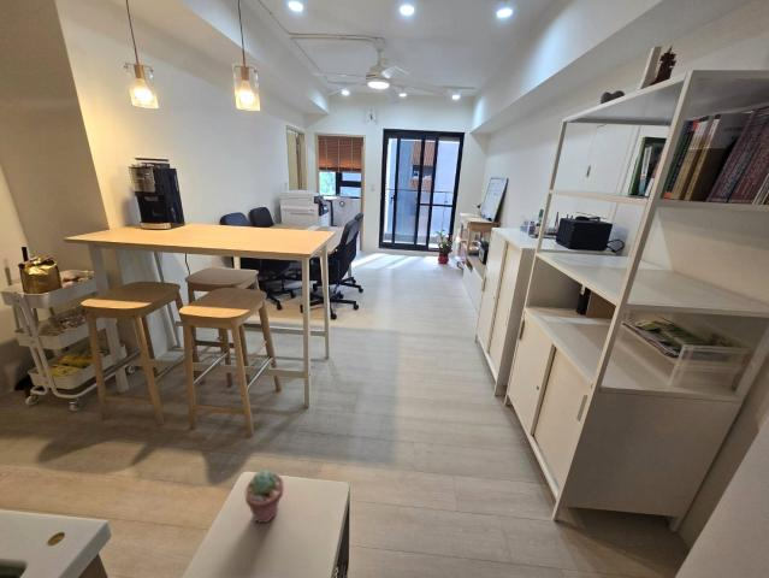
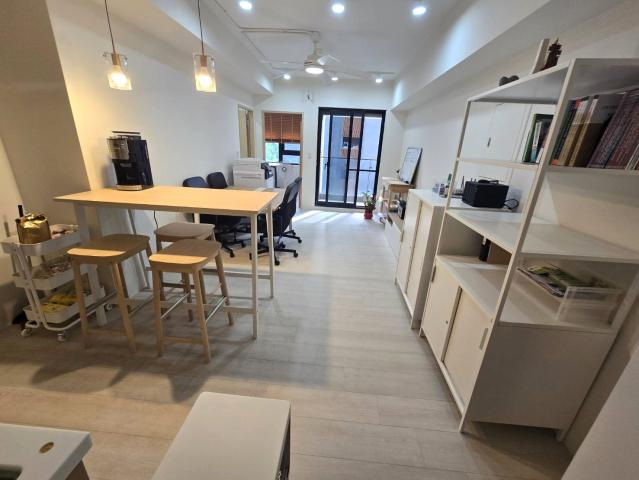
- potted succulent (265, 494)
